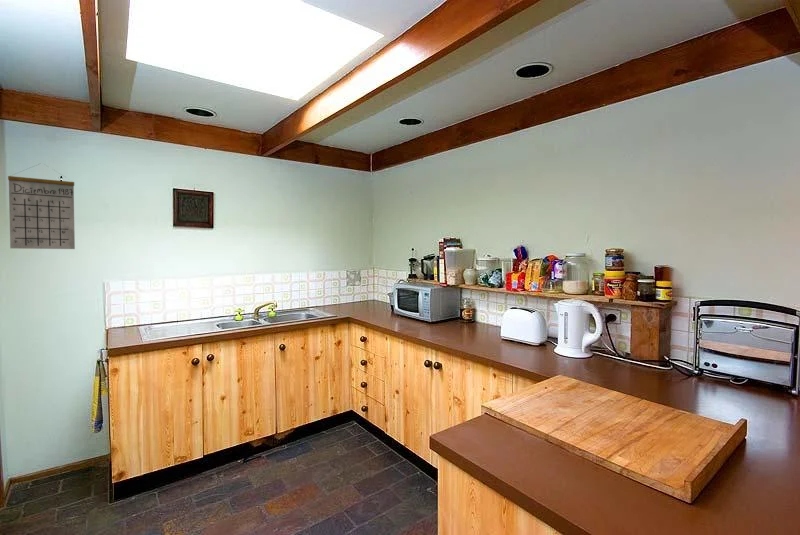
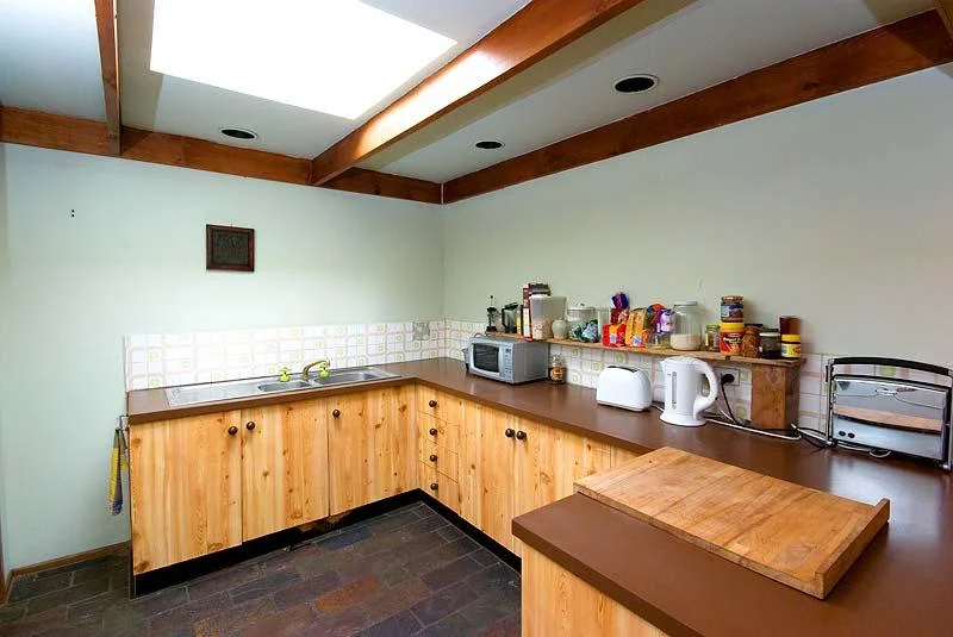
- calendar (43, 205)
